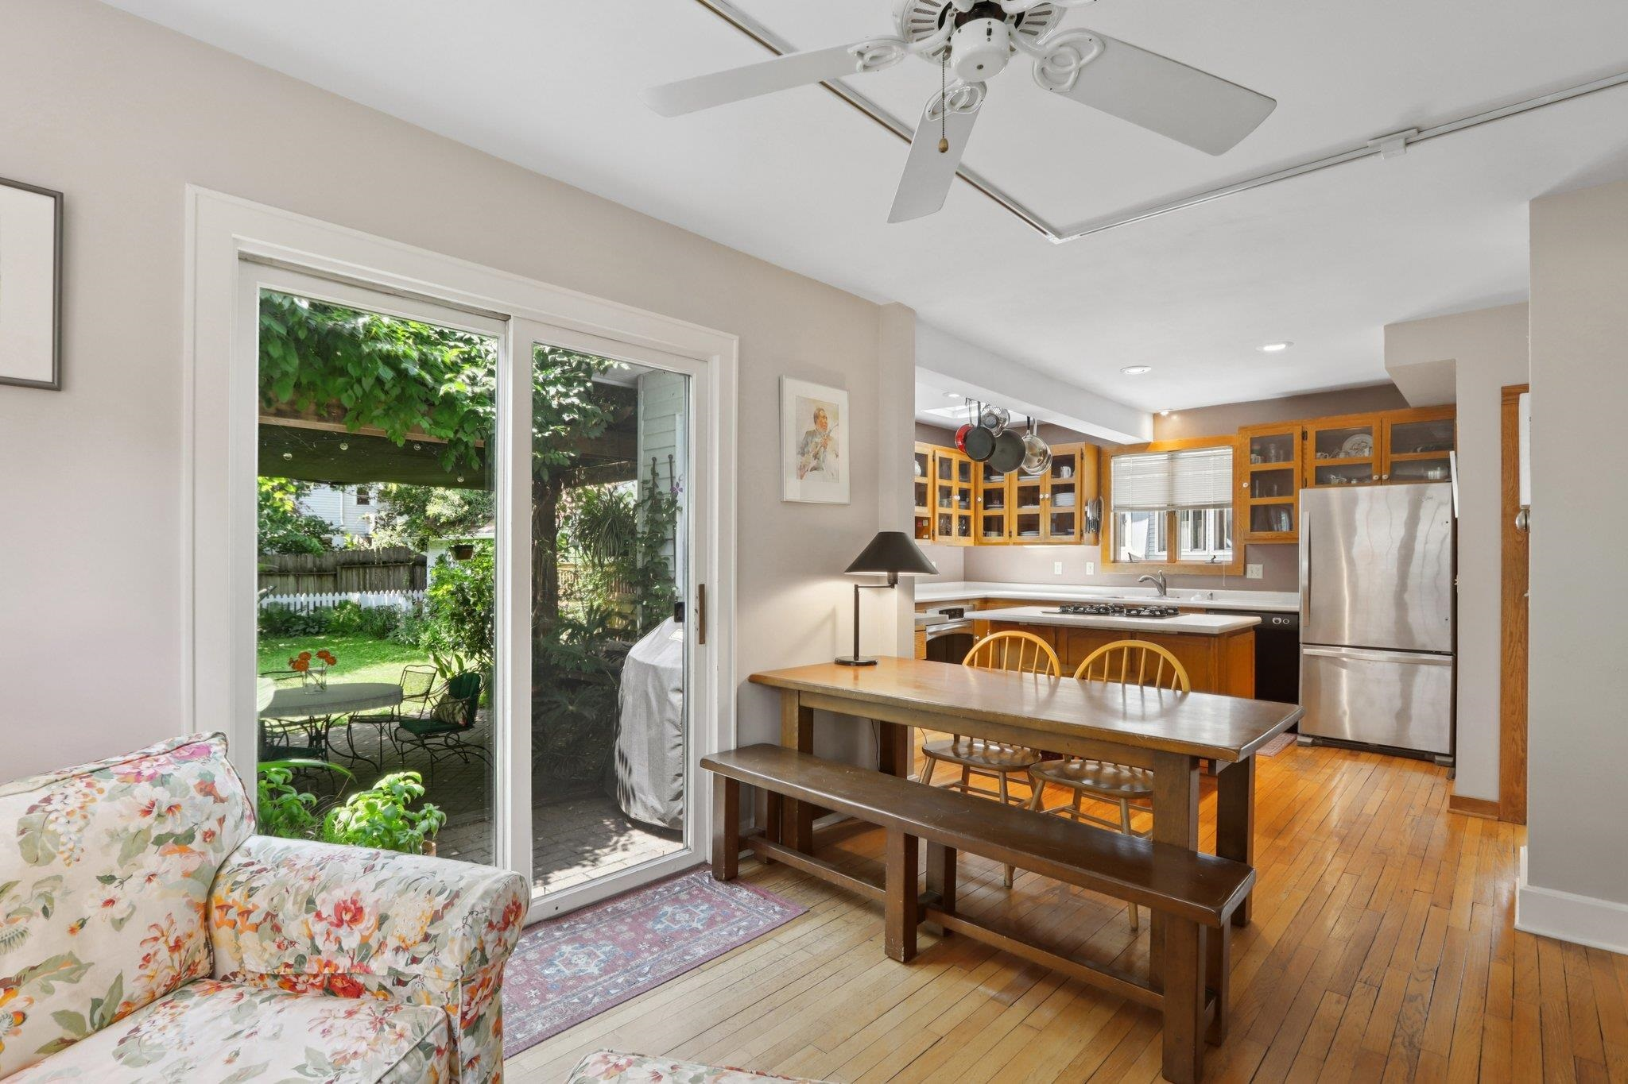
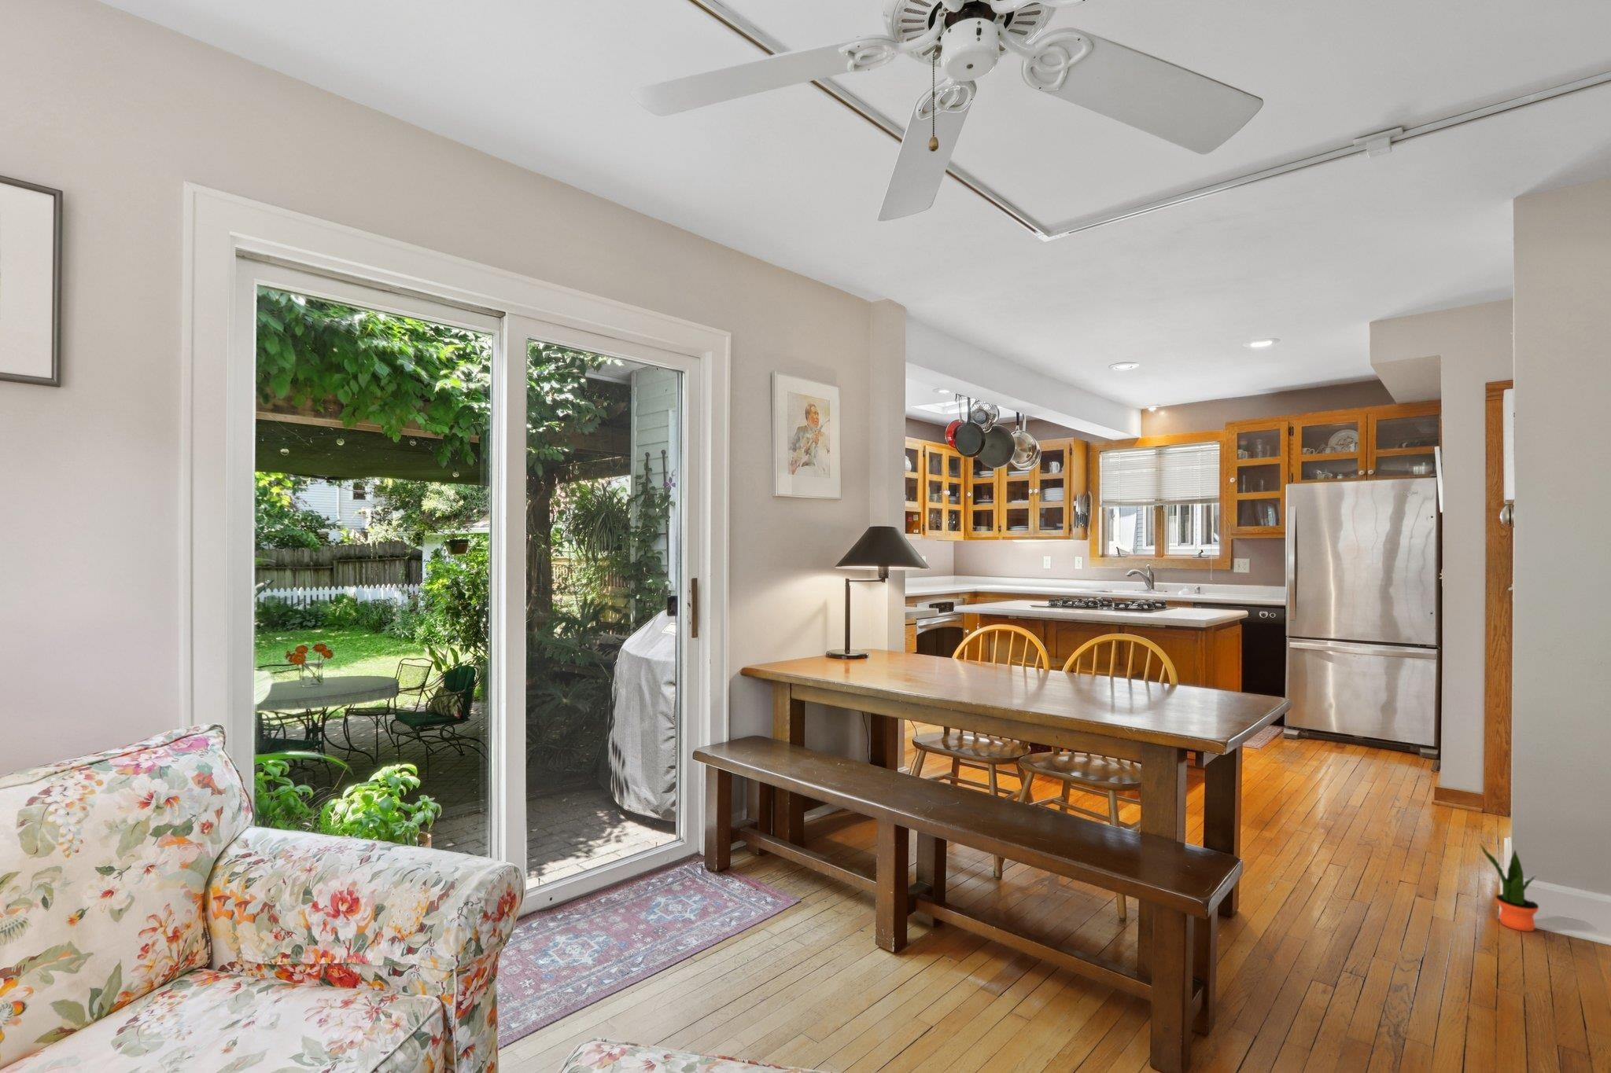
+ potted plant (1508, 885)
